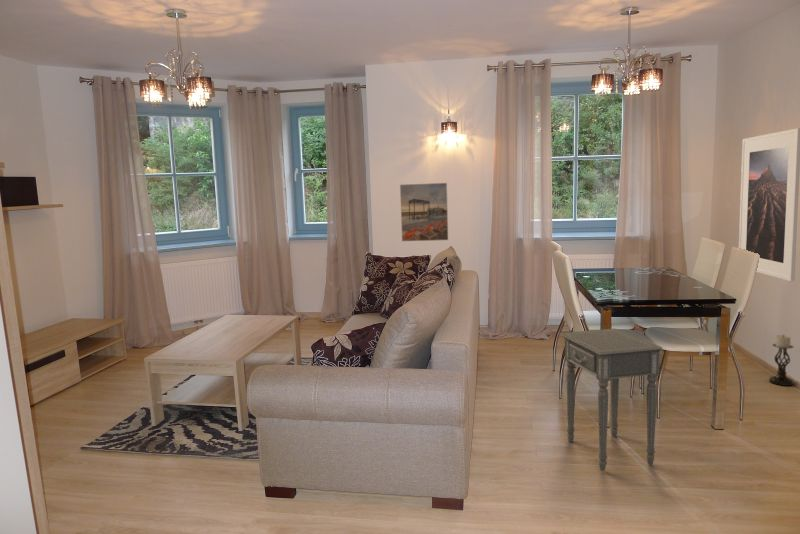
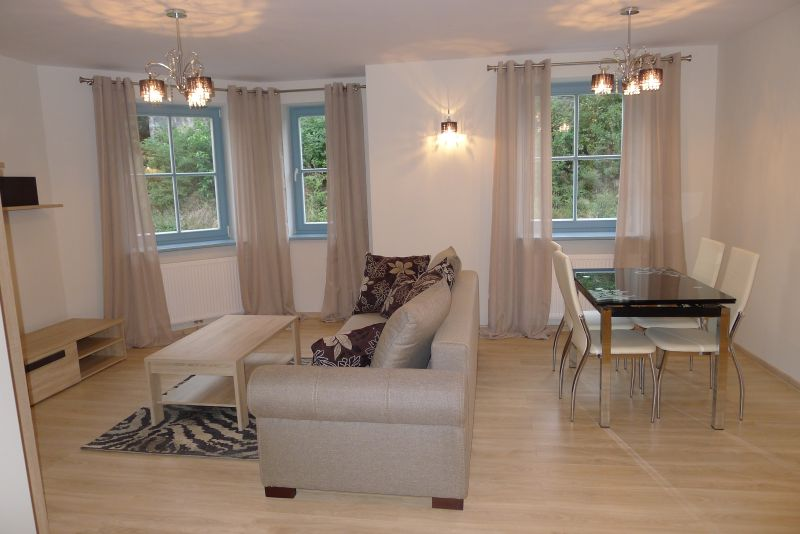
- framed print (766, 204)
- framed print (424, 212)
- side table (606, 396)
- candle holder (782, 358)
